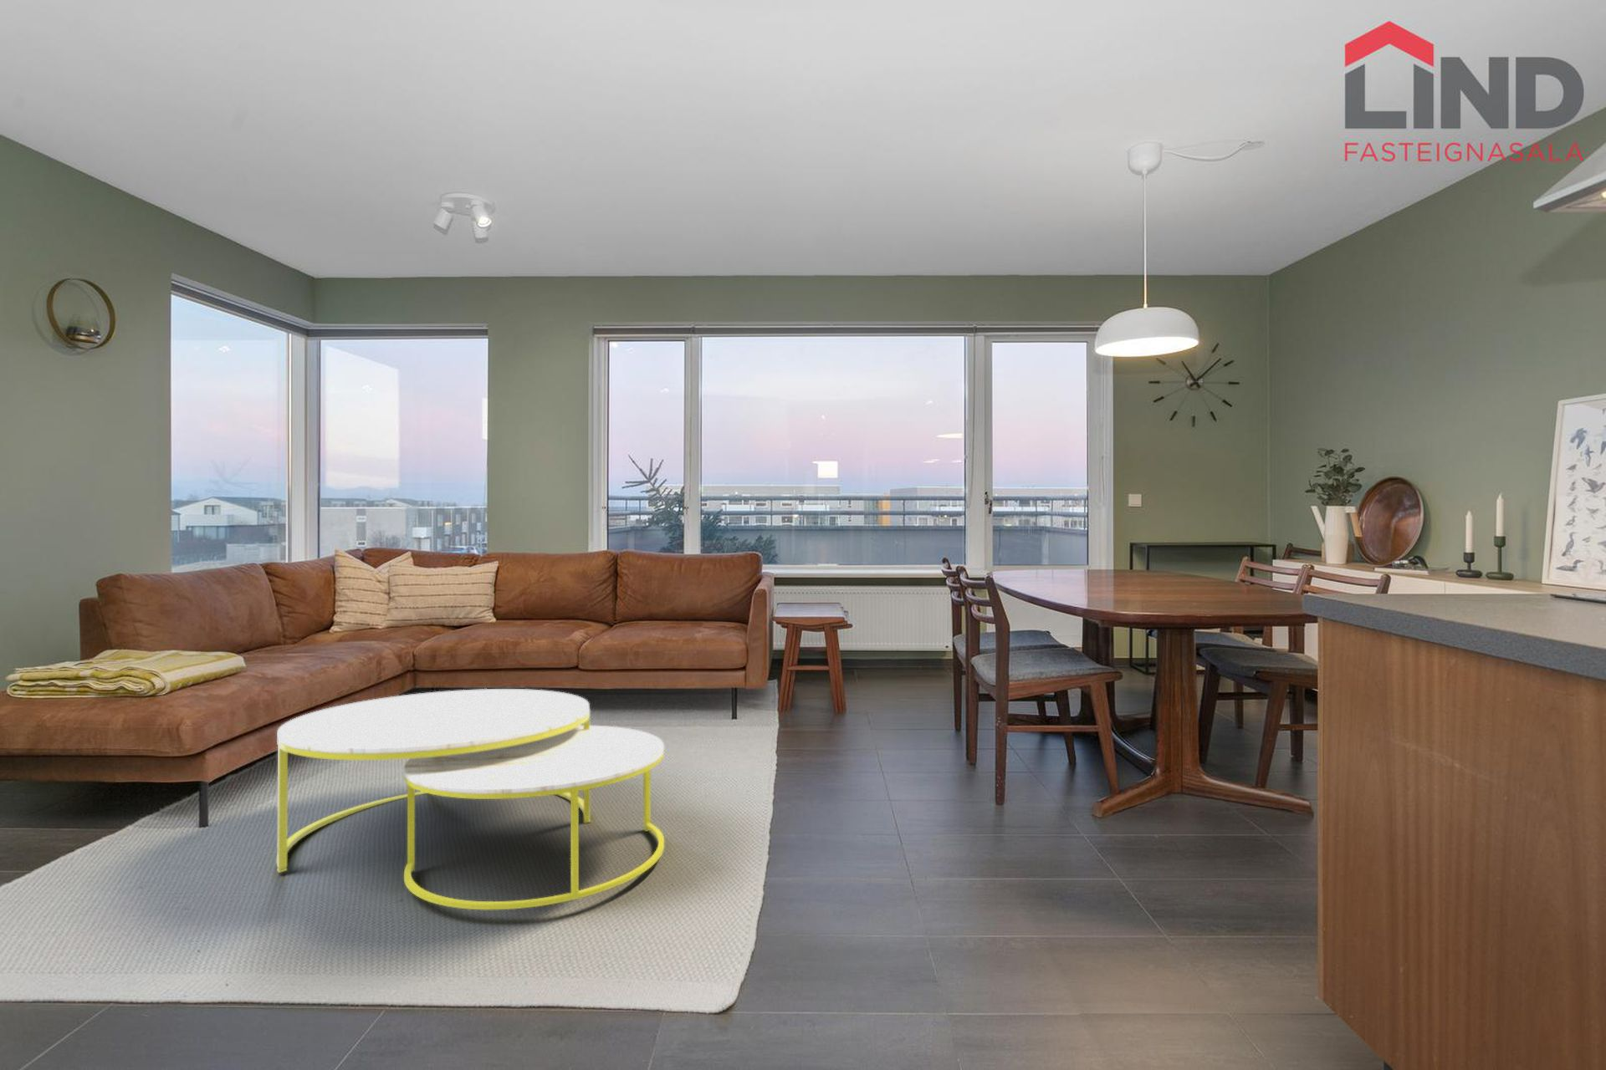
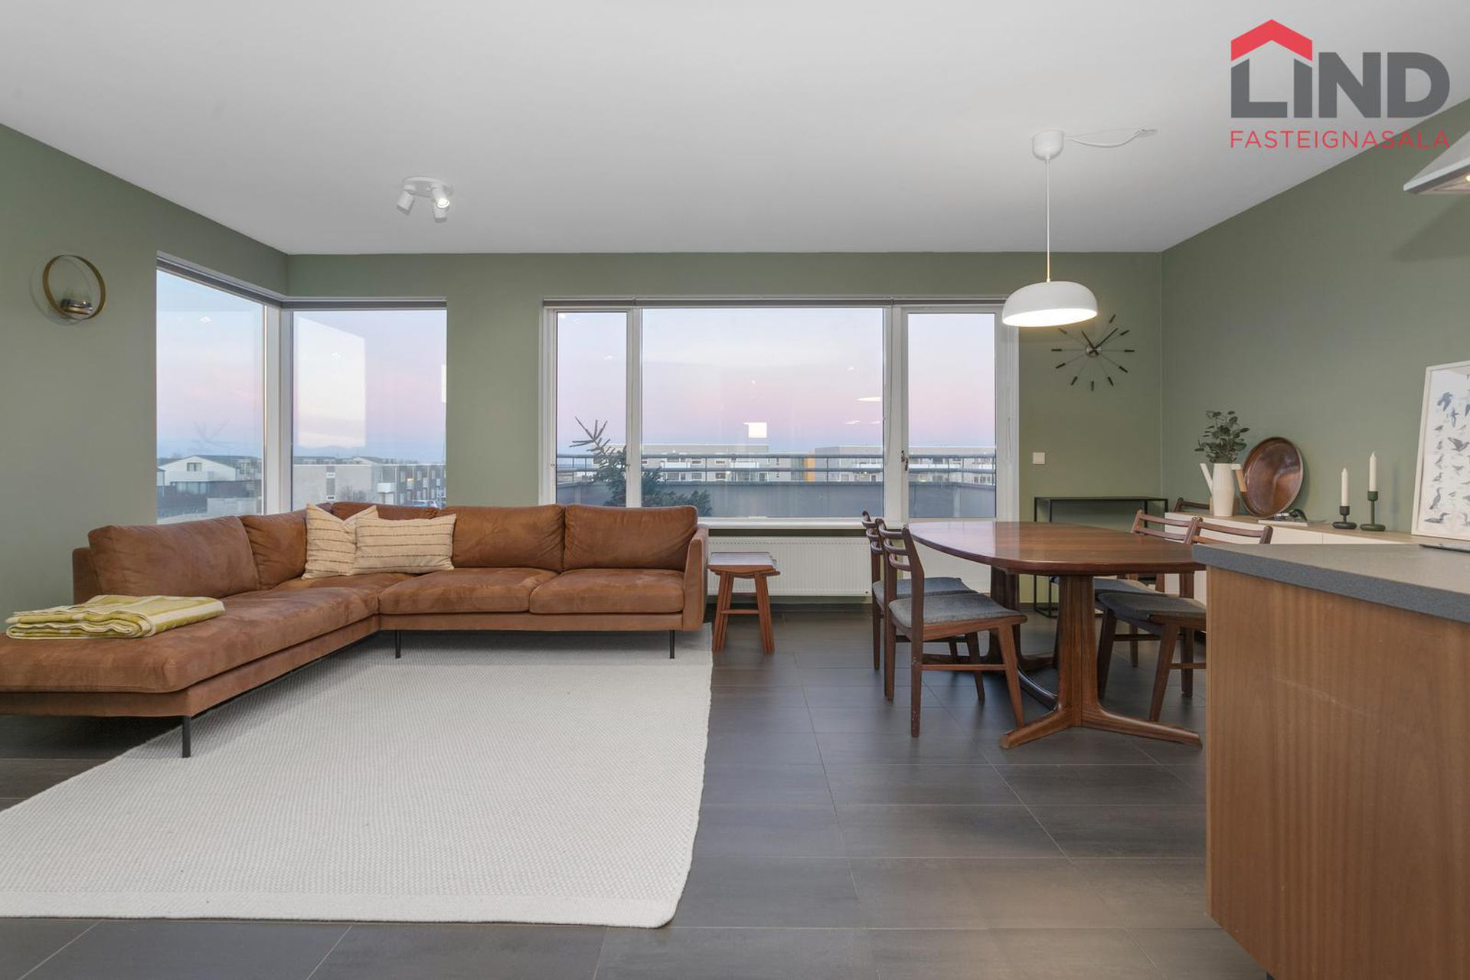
- coffee table (483, 776)
